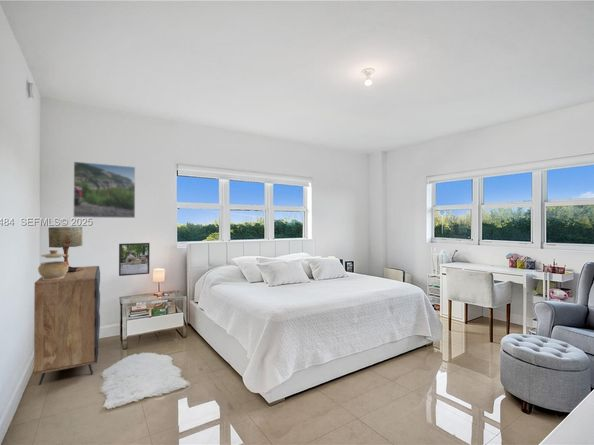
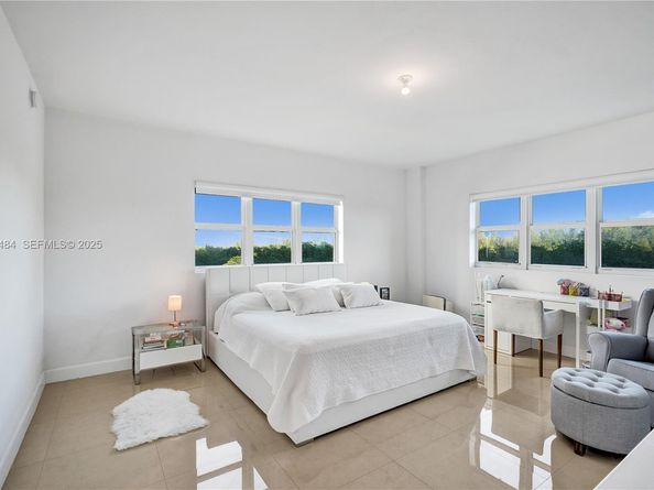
- ceramic pot (53, 264)
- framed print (105, 191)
- dresser (72, 316)
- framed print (134, 259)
- table lamp (65, 248)
